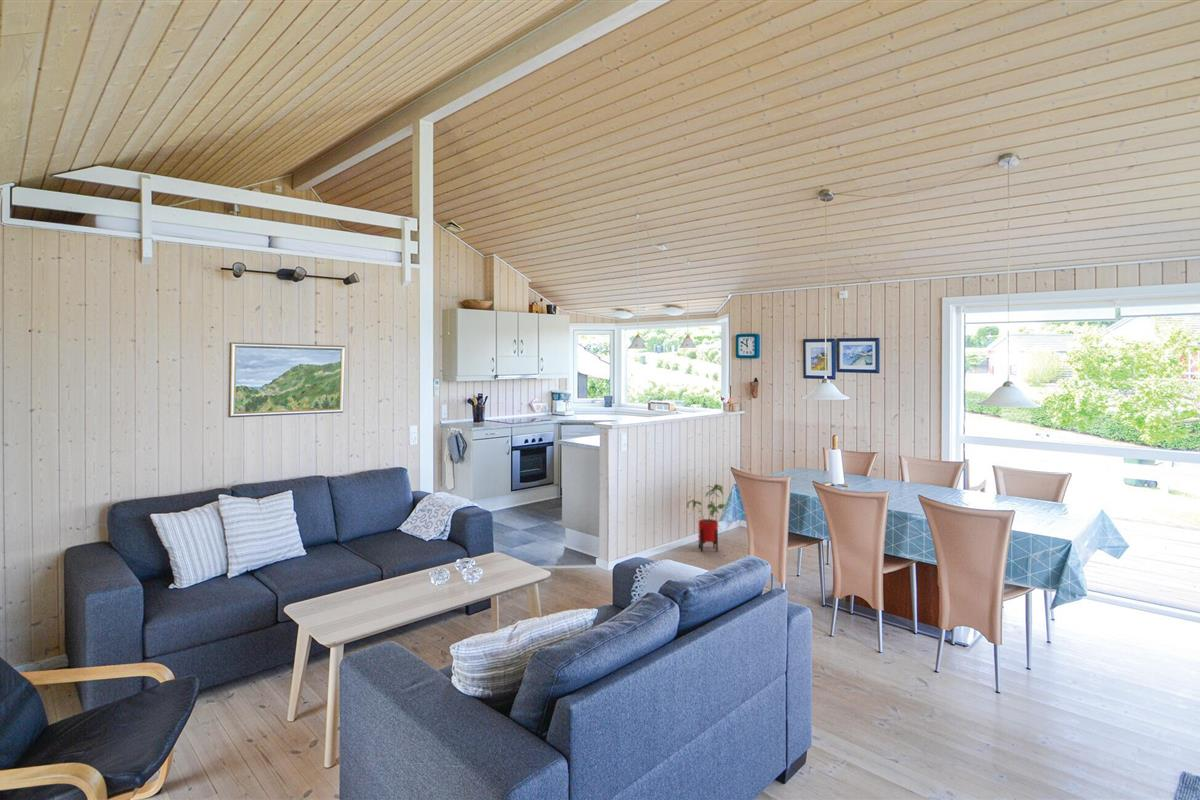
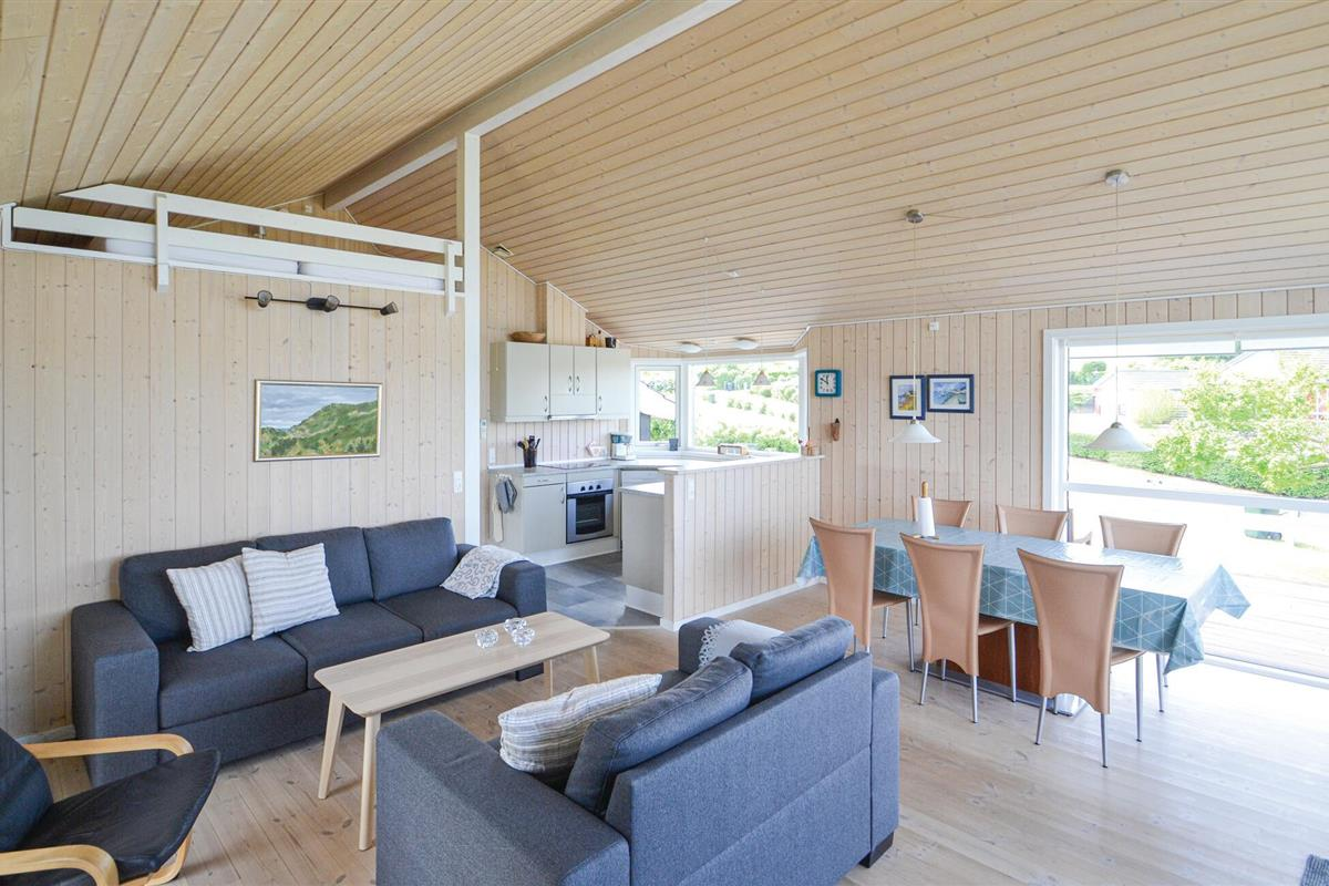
- house plant (709, 517)
